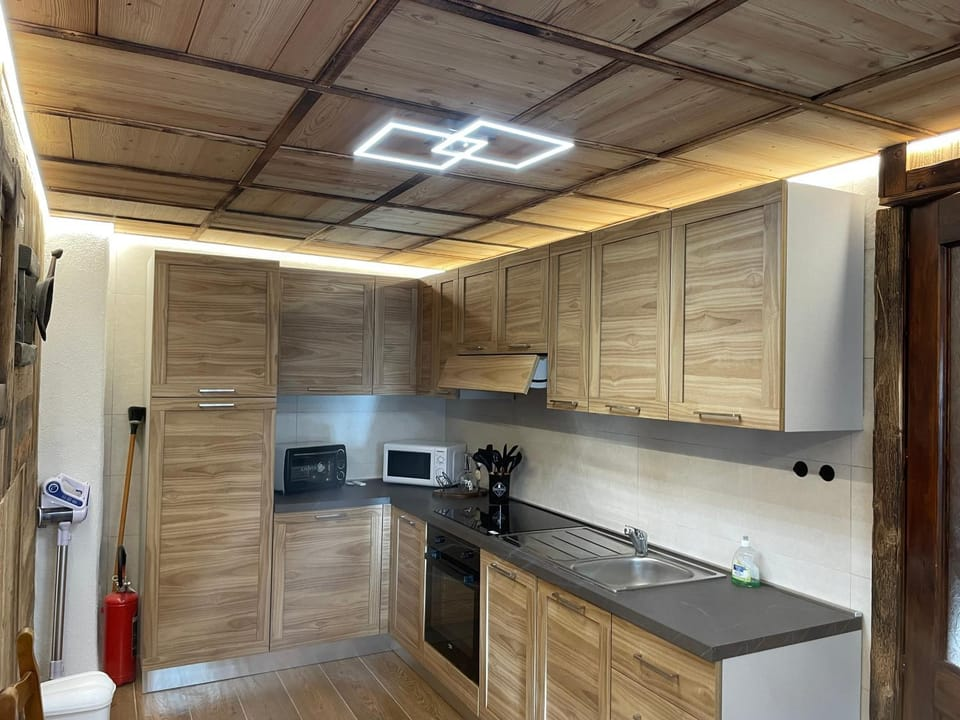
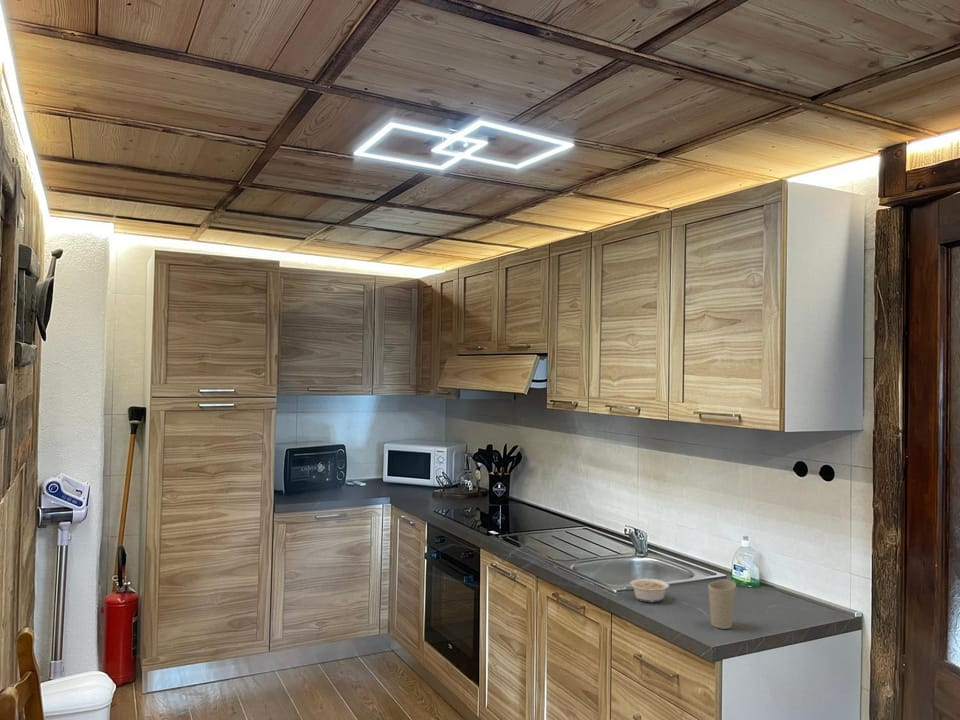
+ legume (648, 589)
+ cup (721, 603)
